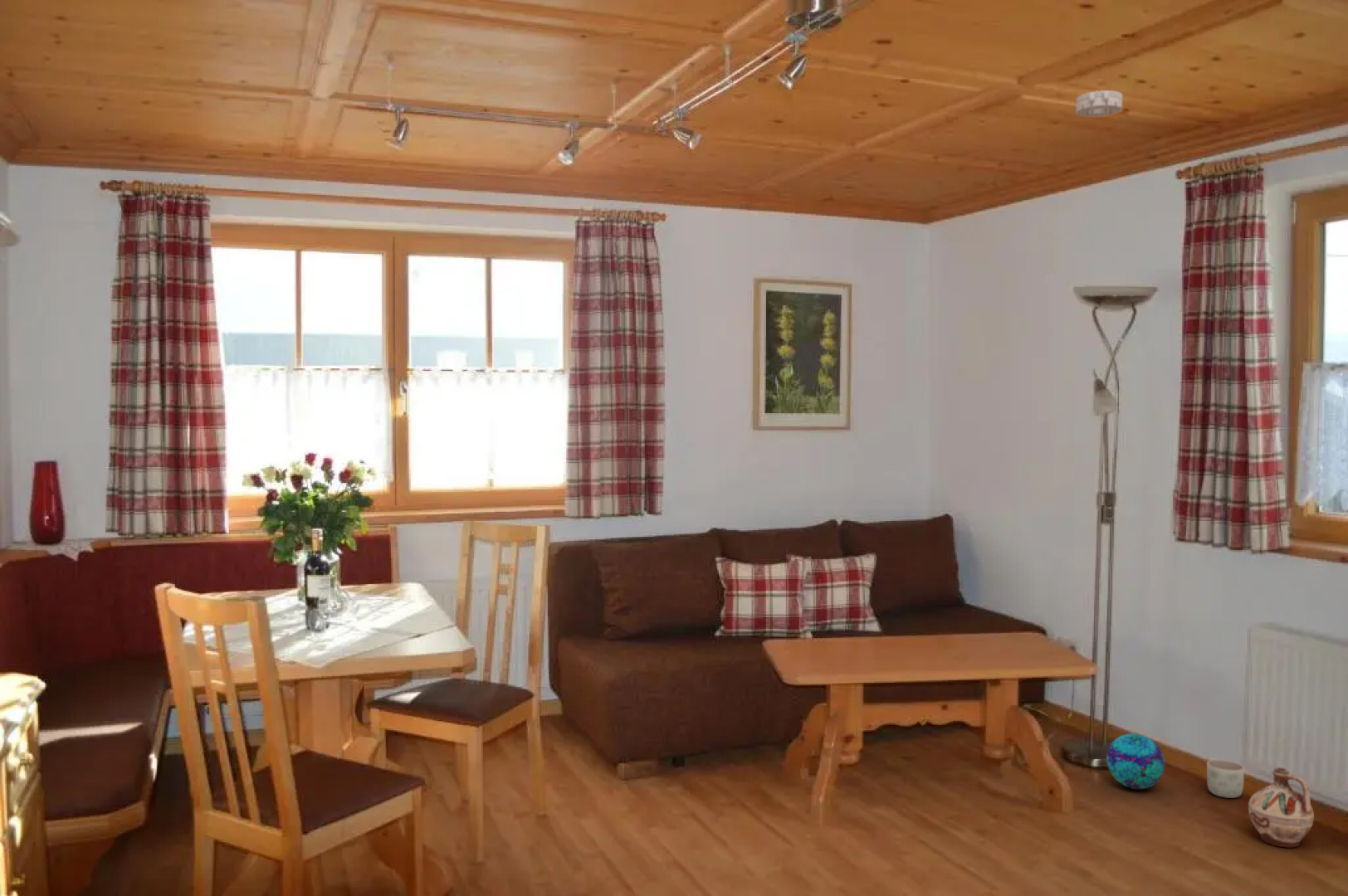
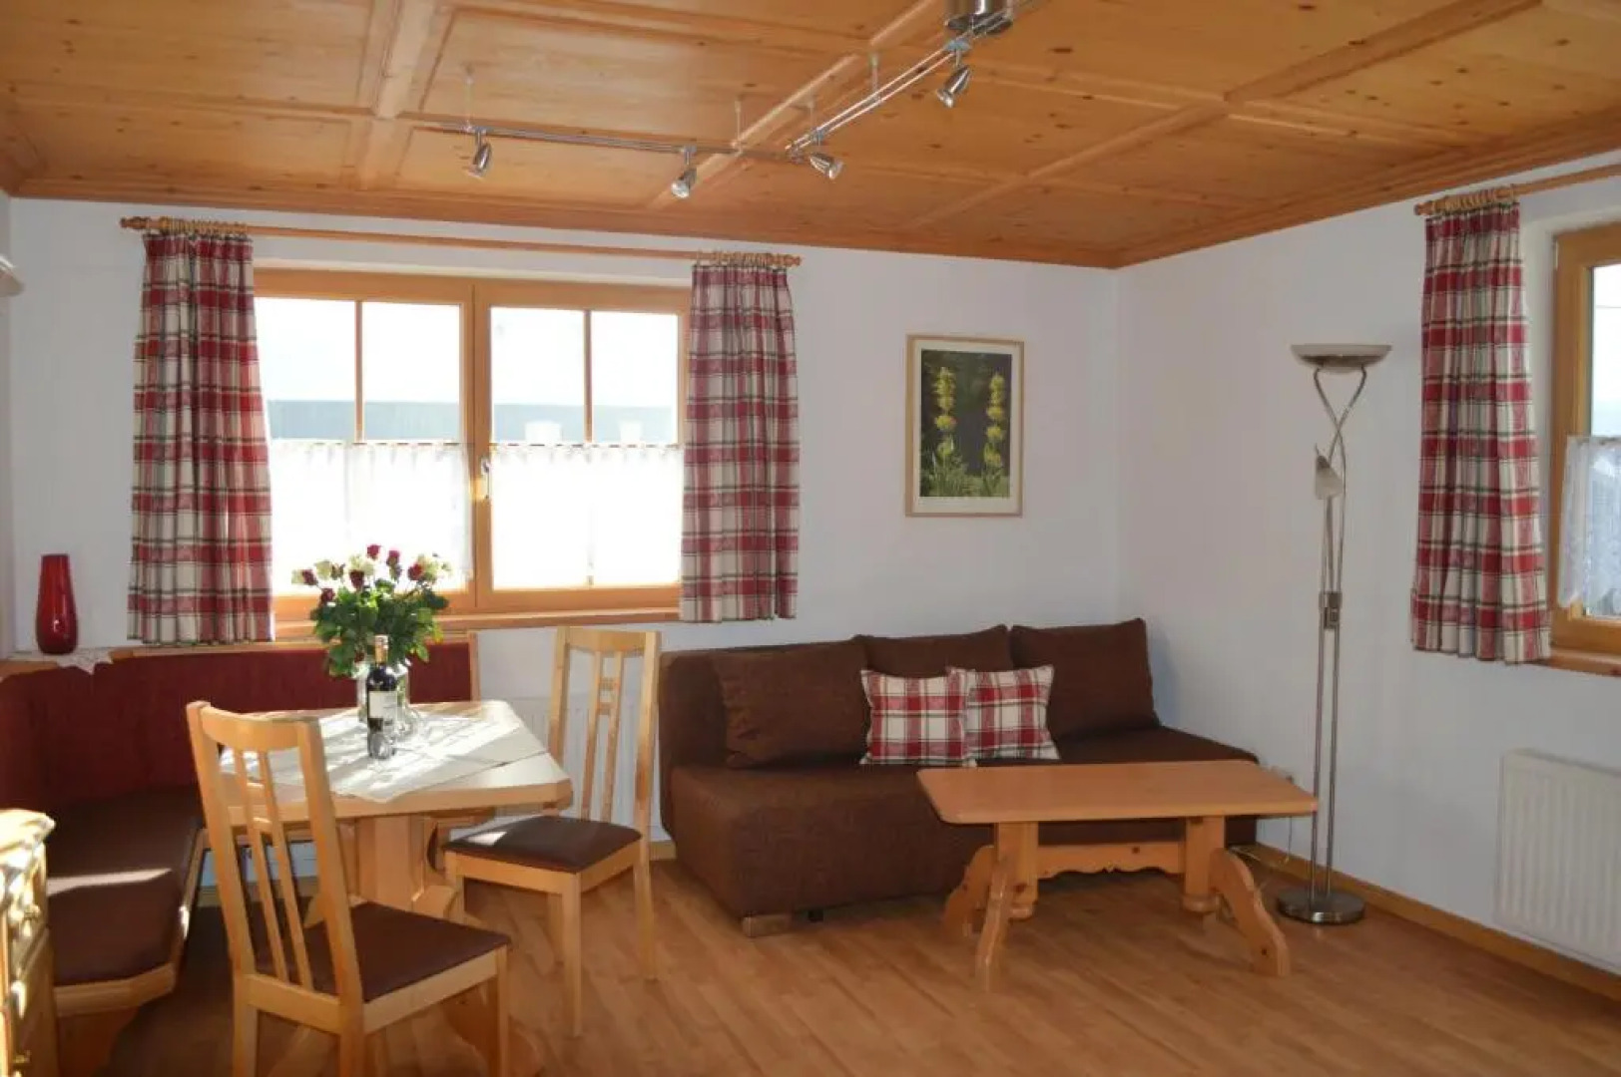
- ceramic jug (1281, 805)
- decorative ball (1135, 761)
- planter (1225, 779)
- smoke detector (1099, 103)
